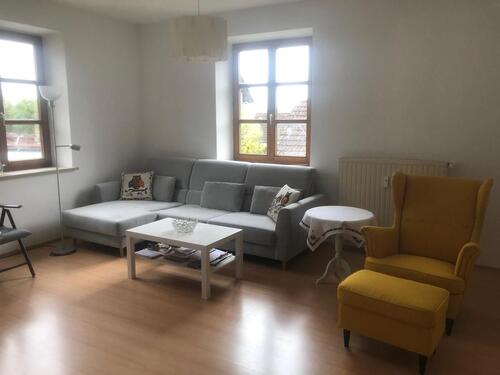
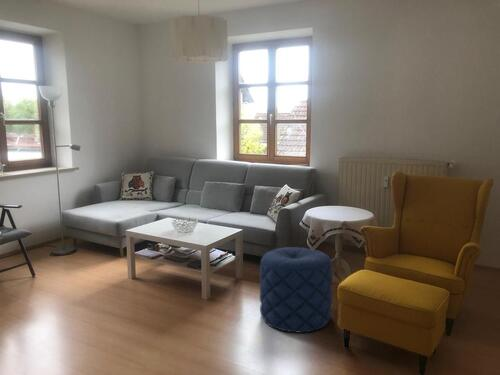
+ pouf (296, 285)
